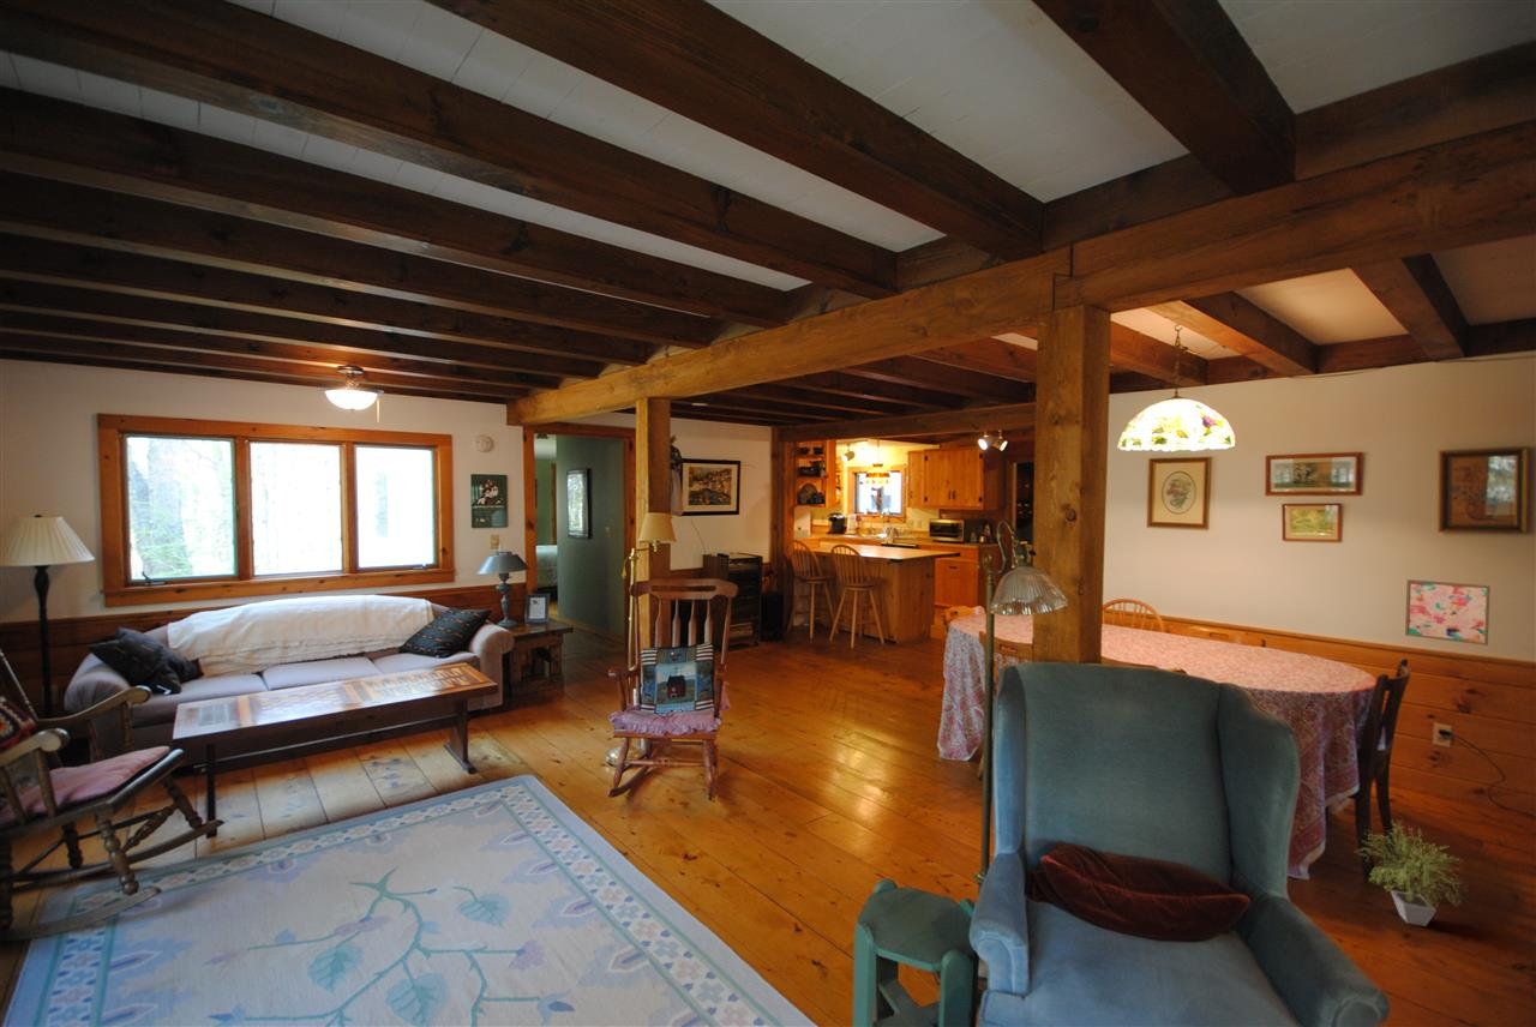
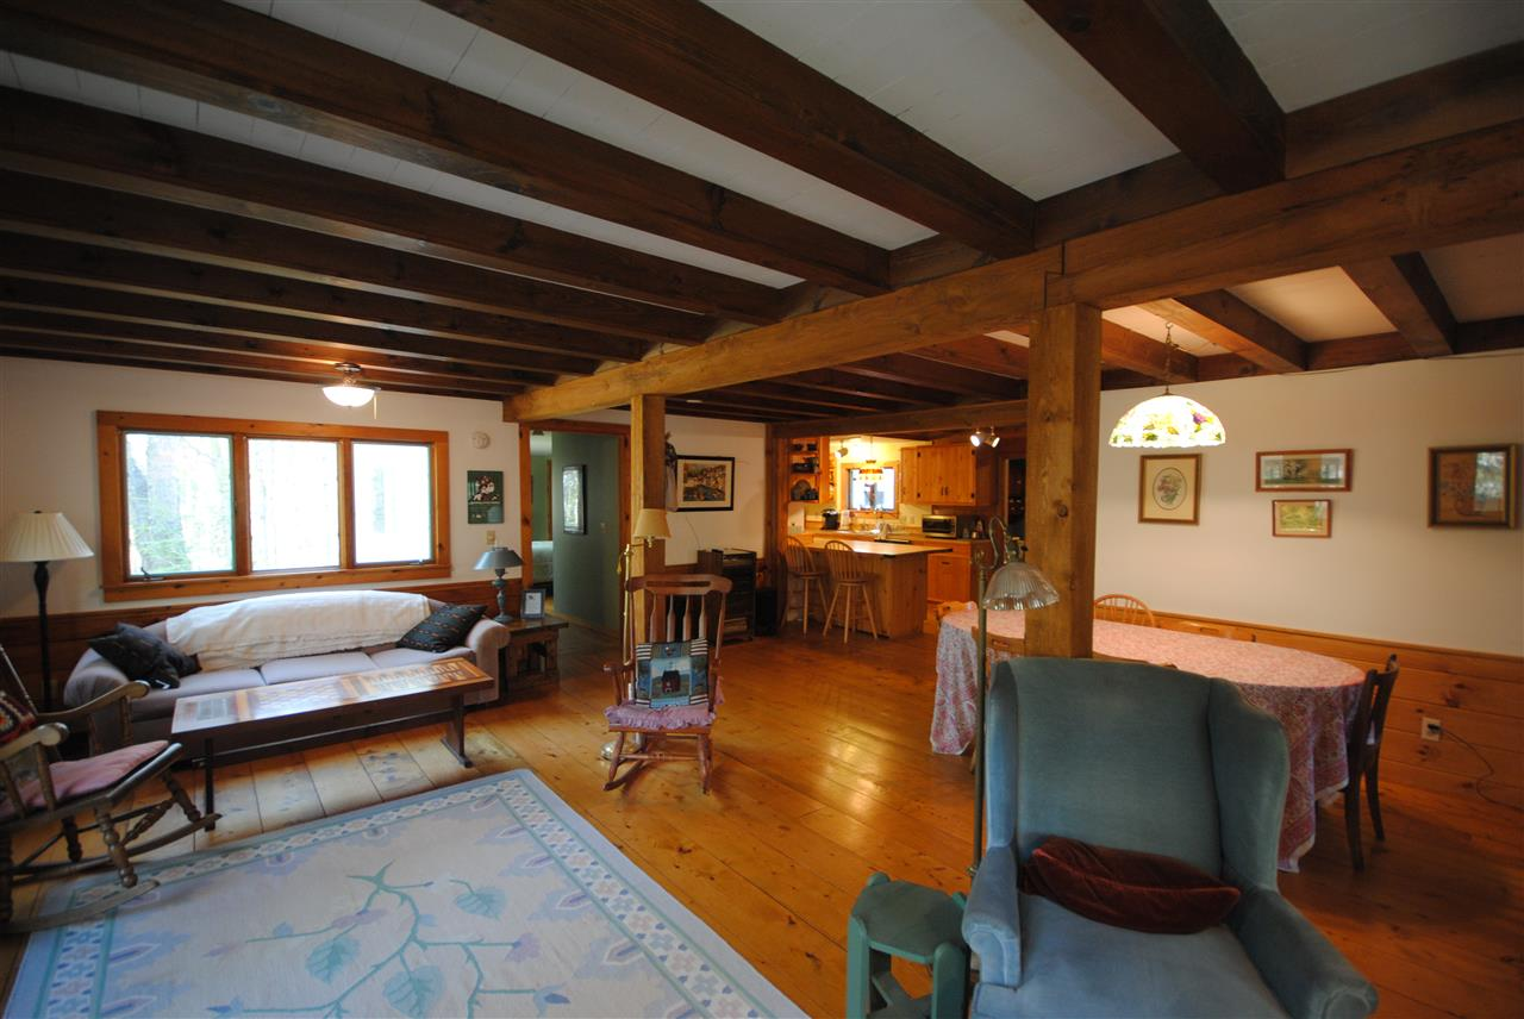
- potted plant (1410, 875)
- wall art (1446, 611)
